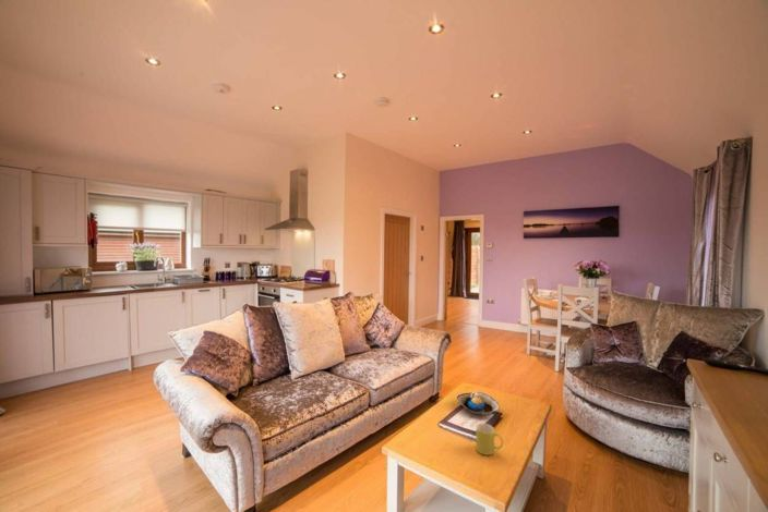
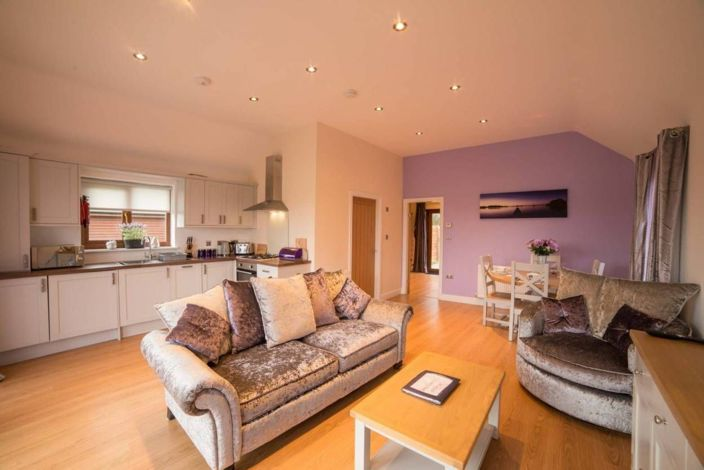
- mug (489, 440)
- decorative bowl (472, 399)
